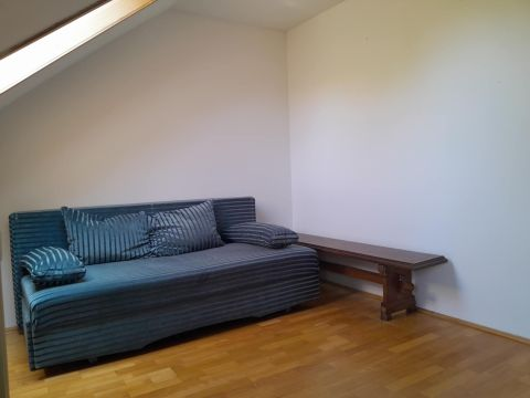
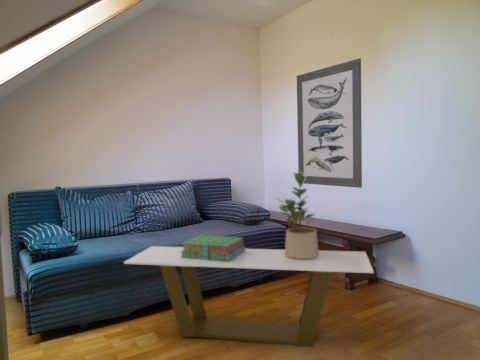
+ wall art (326, 127)
+ potted plant (297, 214)
+ coffee table (247, 321)
+ stack of books (213, 246)
